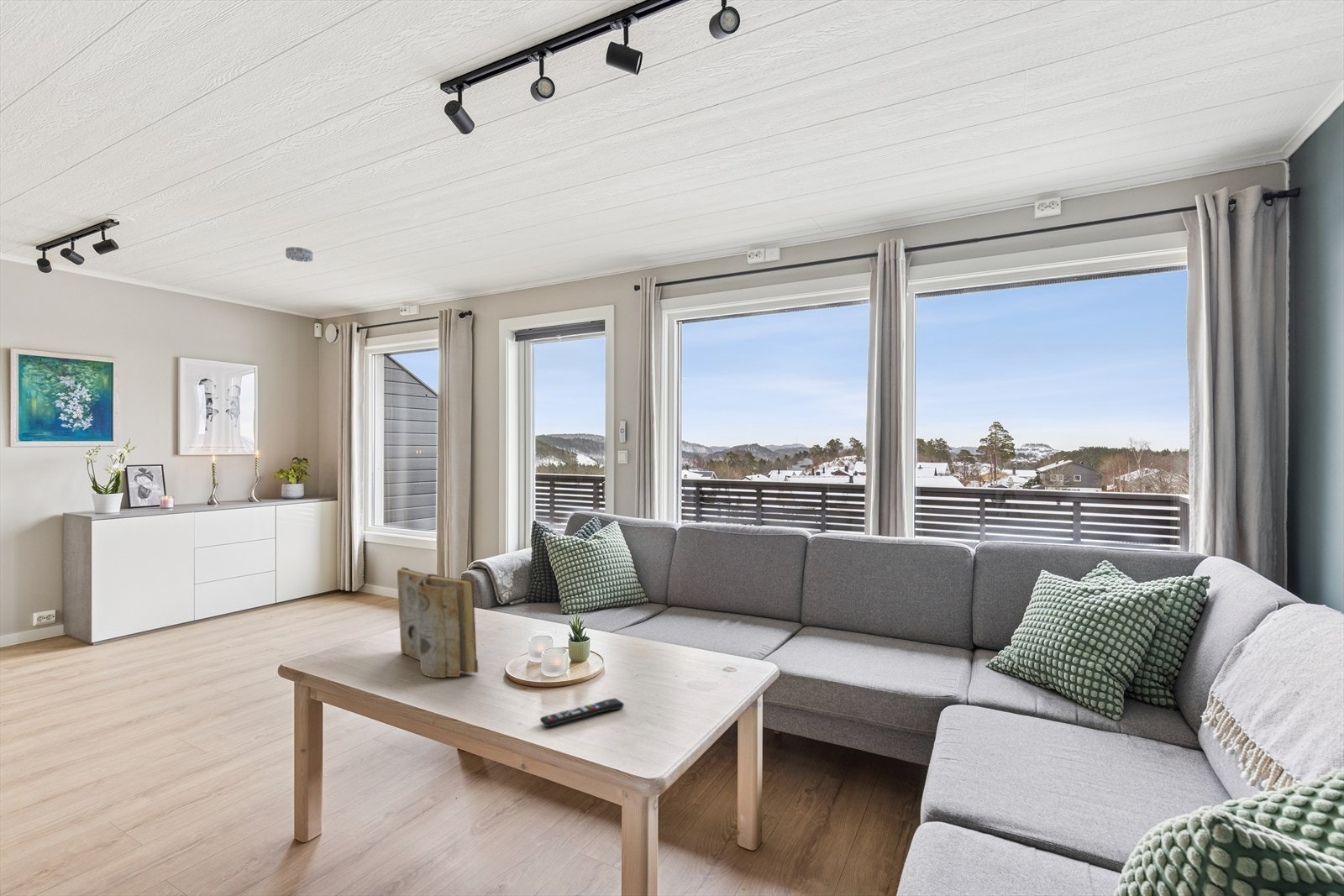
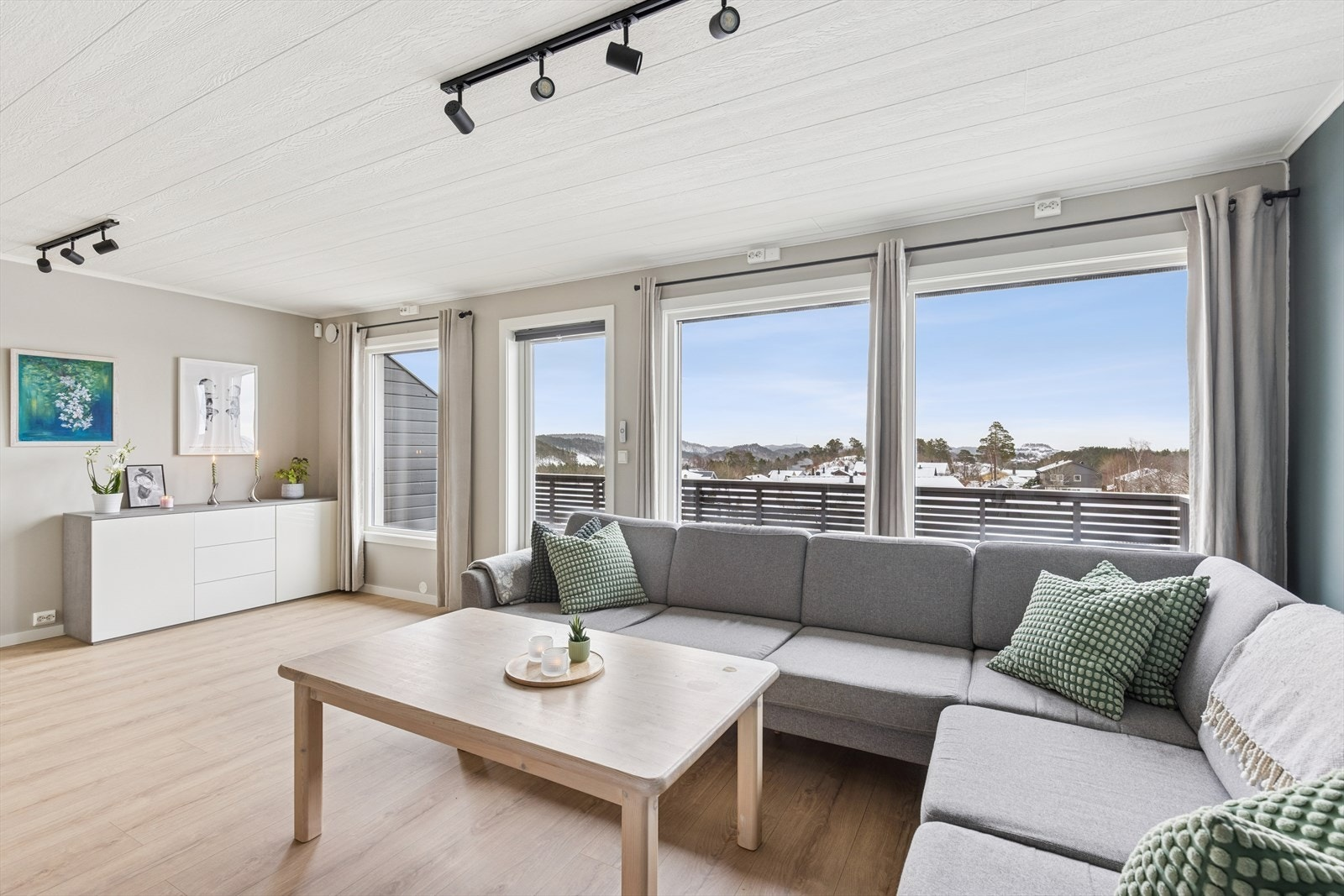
- remote control (583, 711)
- book (423, 621)
- smoke detector (299, 254)
